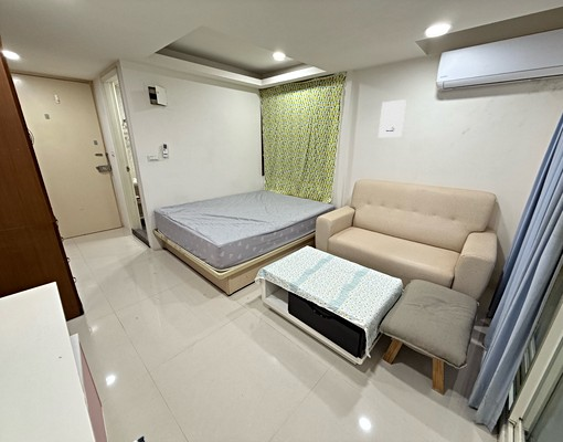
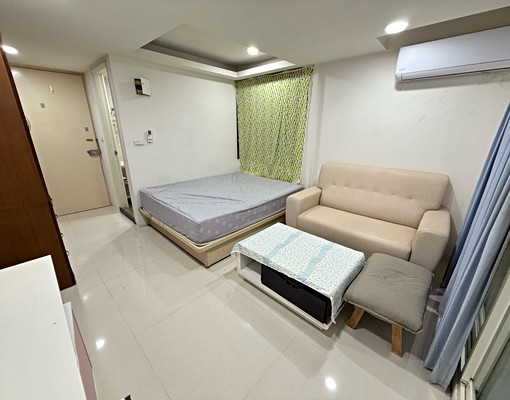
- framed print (391, 119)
